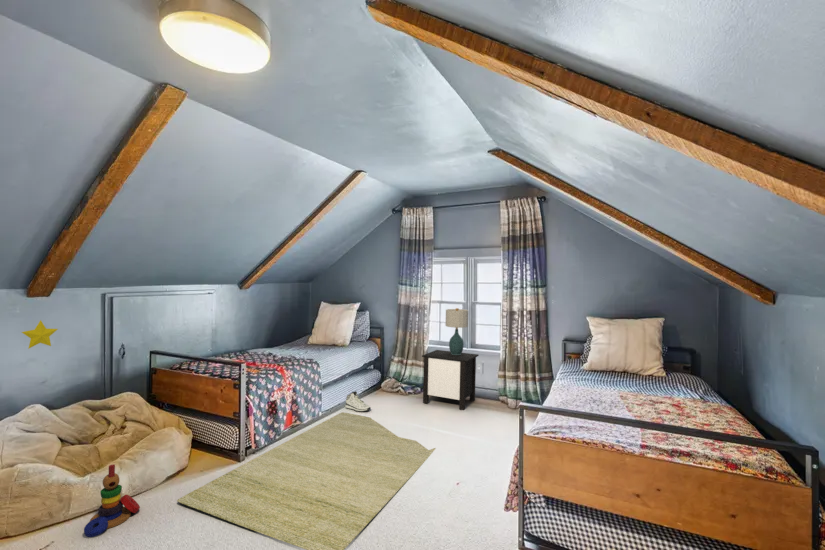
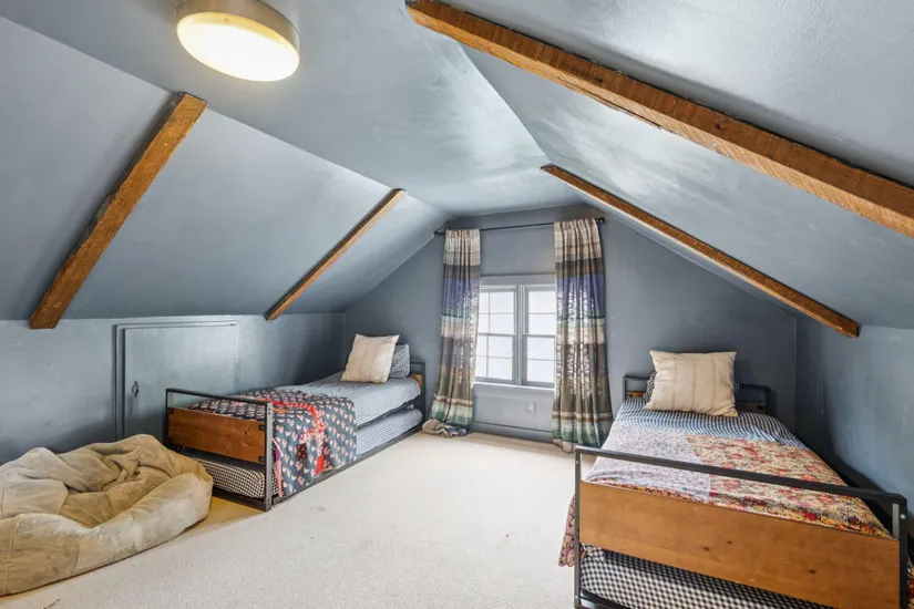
- sneaker (357, 400)
- table lamp (456, 330)
- rug (339, 460)
- nightstand (450, 378)
- stacking toy (113, 493)
- decorative star (40, 333)
